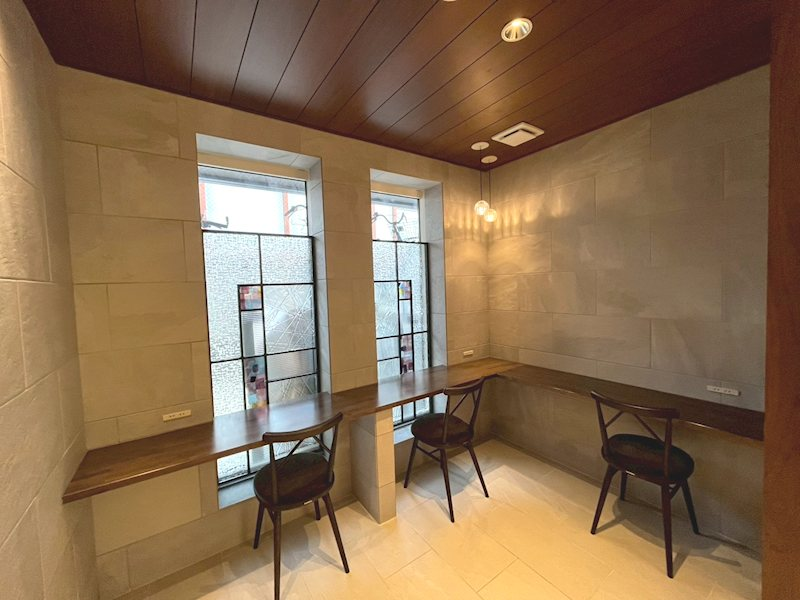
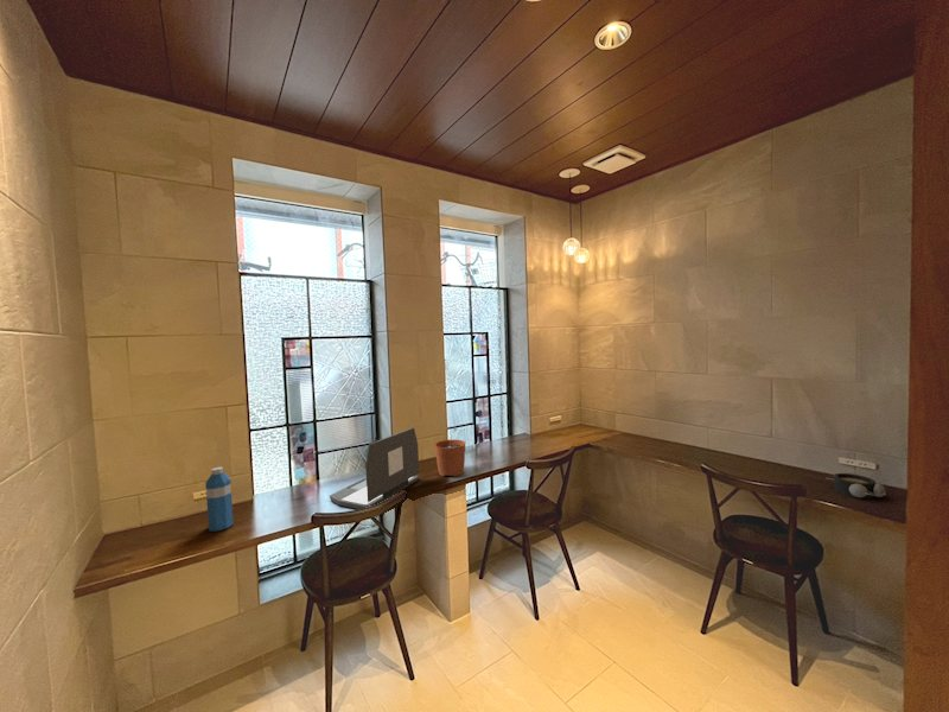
+ alarm clock (858, 487)
+ water bottle (218, 497)
+ plant pot (450, 450)
+ laptop (374, 462)
